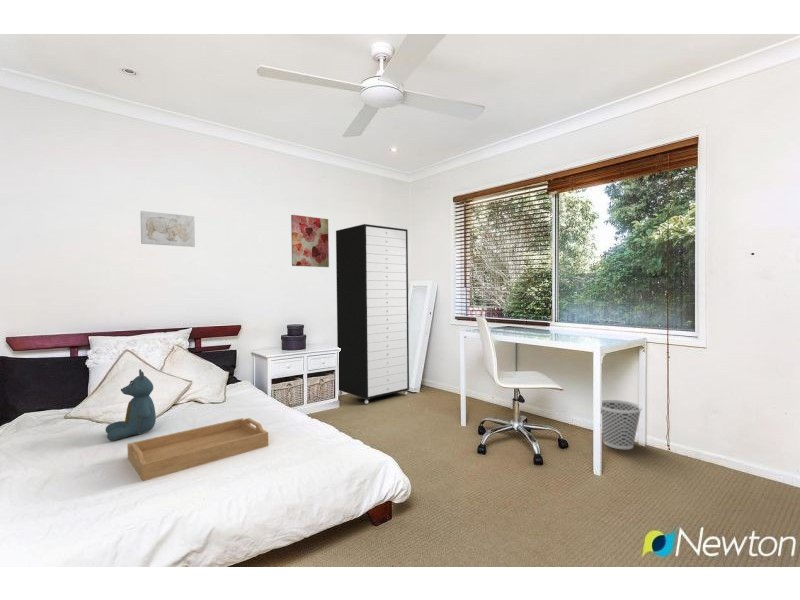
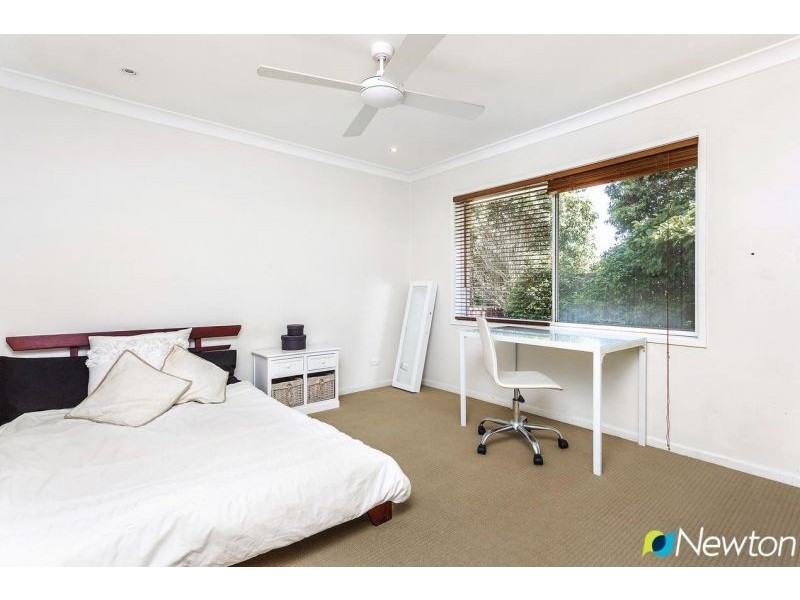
- teddy bear (130, 402)
- wall art (168, 229)
- wall art (310, 241)
- serving tray (200, 442)
- storage cabinet (372, 312)
- wastebasket (618, 424)
